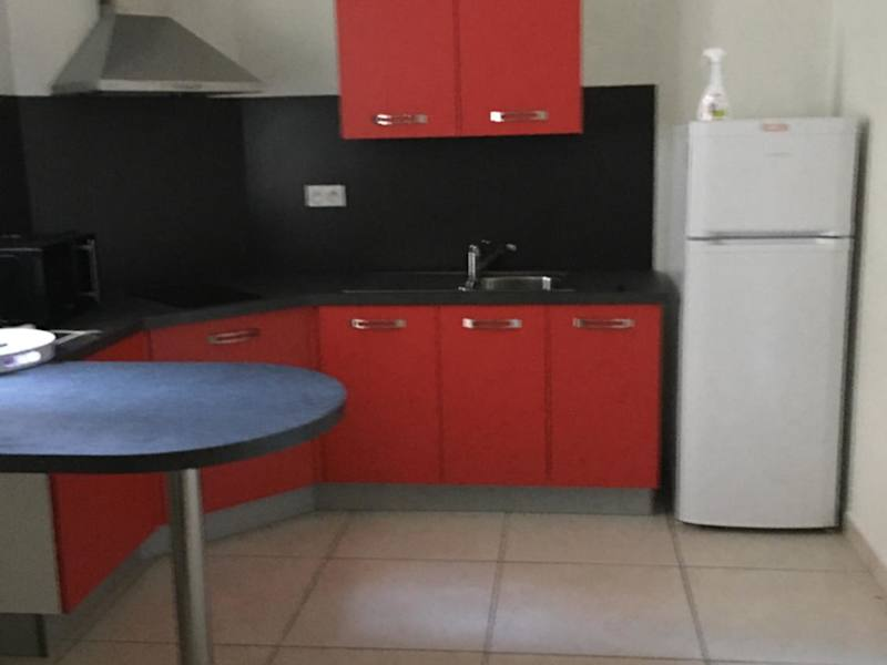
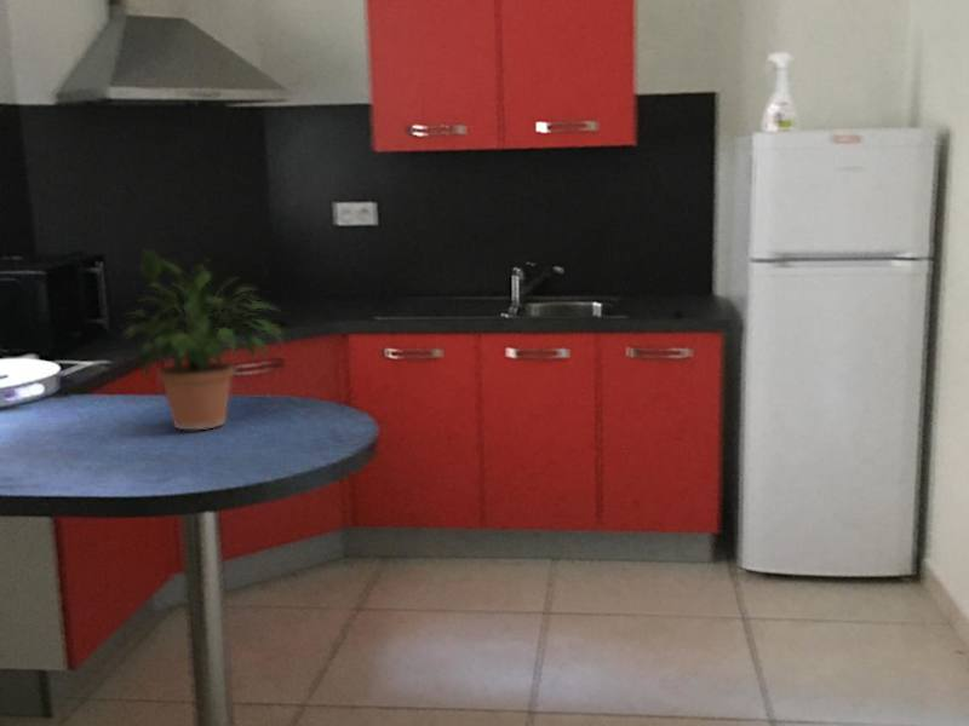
+ potted plant (207, 335)
